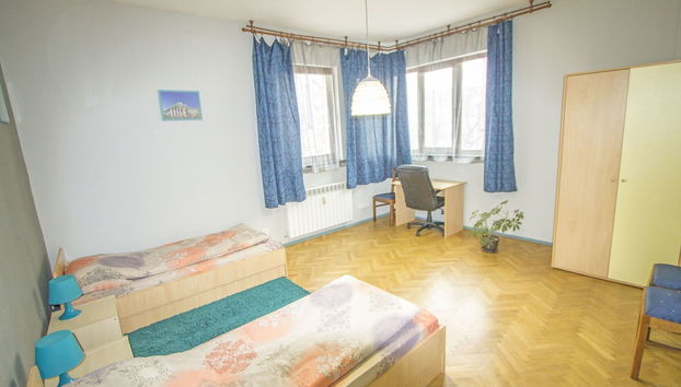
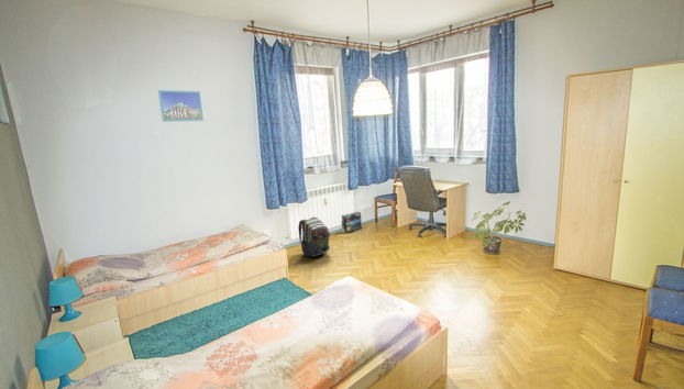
+ box (351, 222)
+ backpack (313, 236)
